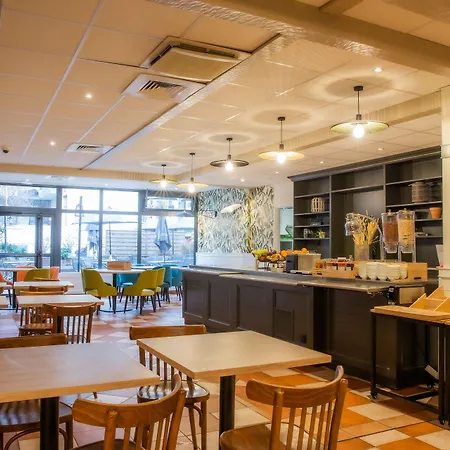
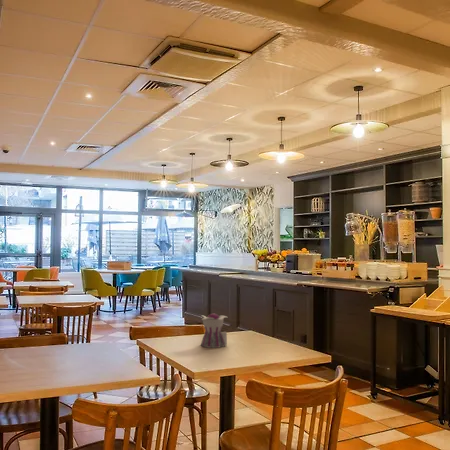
+ teapot (213, 328)
